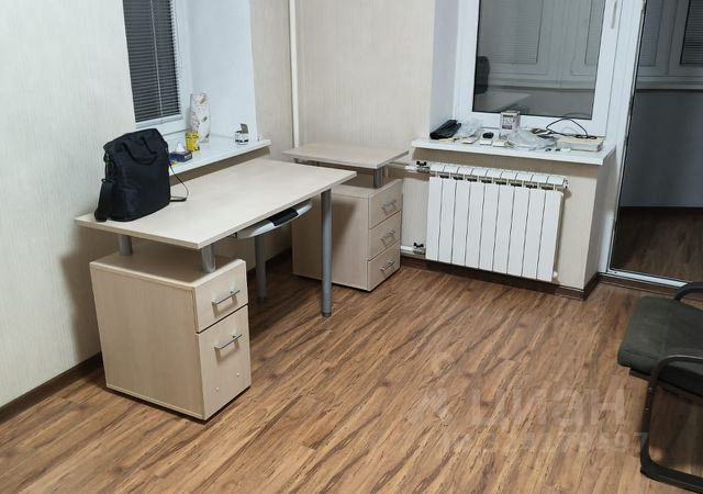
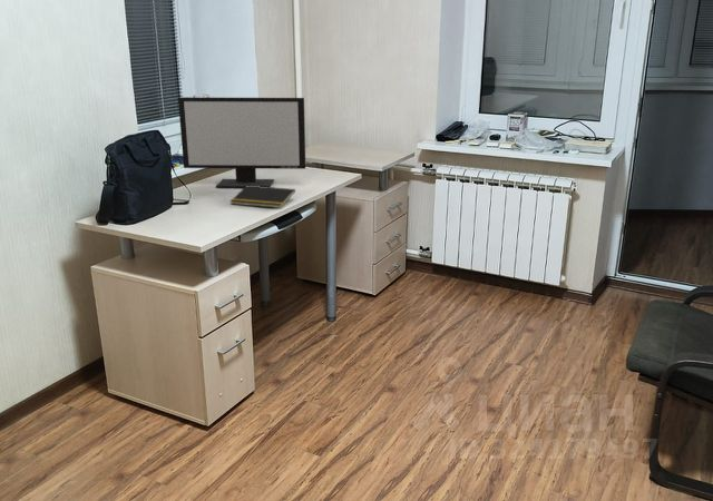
+ notepad (263, 196)
+ computer monitor (243, 141)
